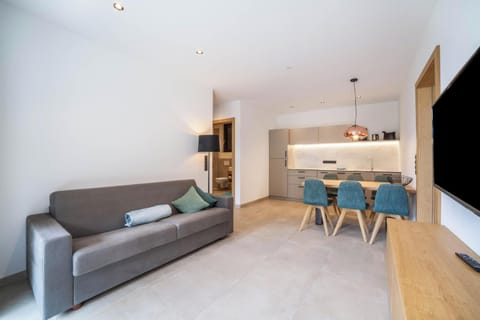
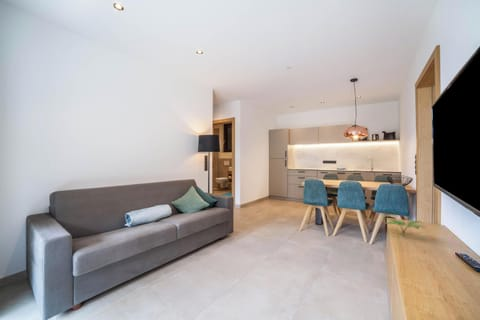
+ plant (402, 227)
